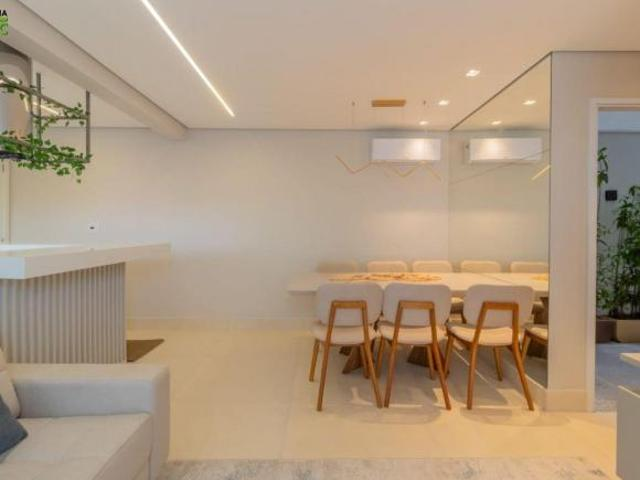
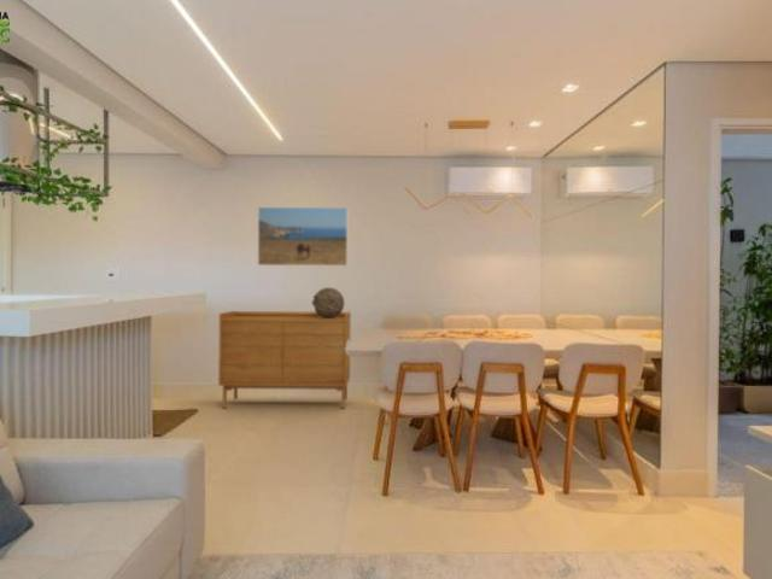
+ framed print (303, 236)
+ decorative sphere (327, 303)
+ sideboard (287, 357)
